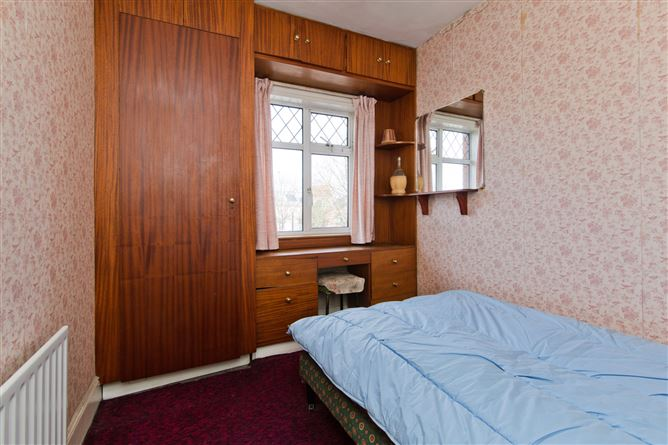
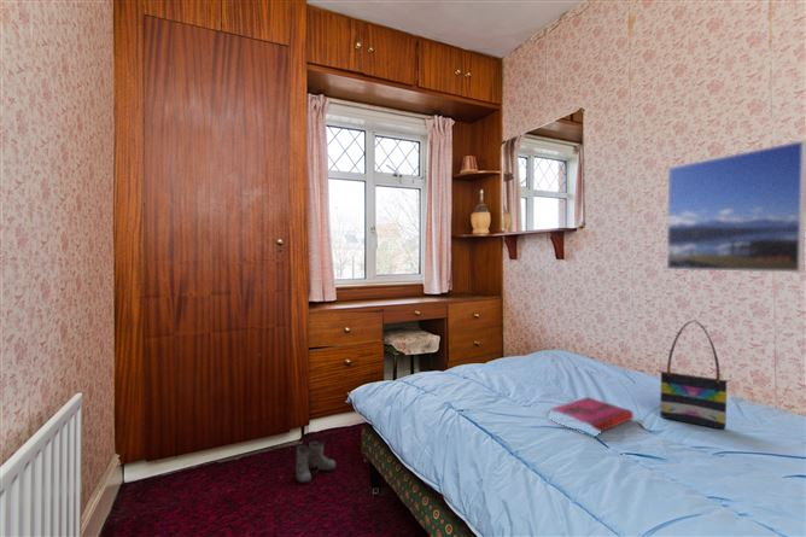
+ boots (311, 460)
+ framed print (728, 212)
+ hardback book (590, 414)
+ tote bag (691, 375)
